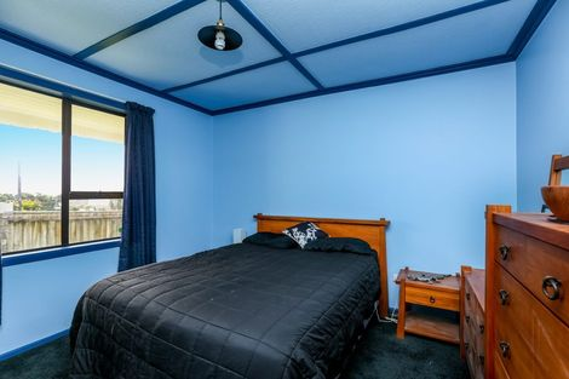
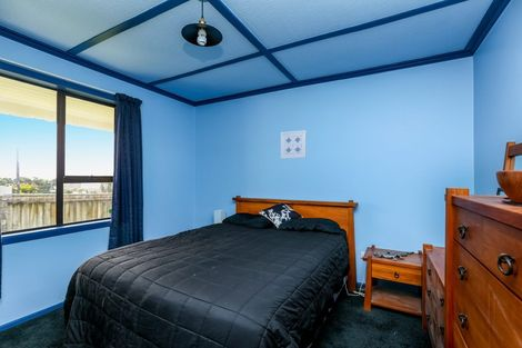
+ wall art (293, 145)
